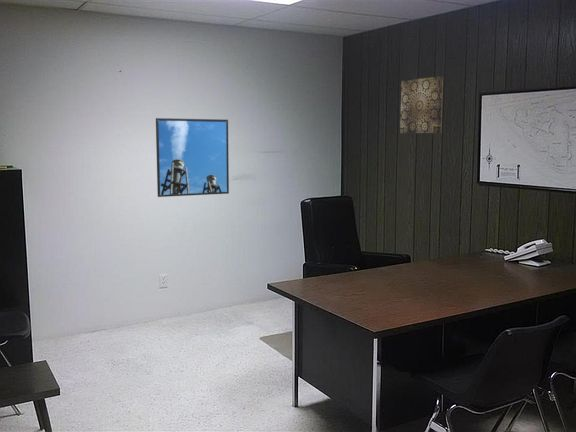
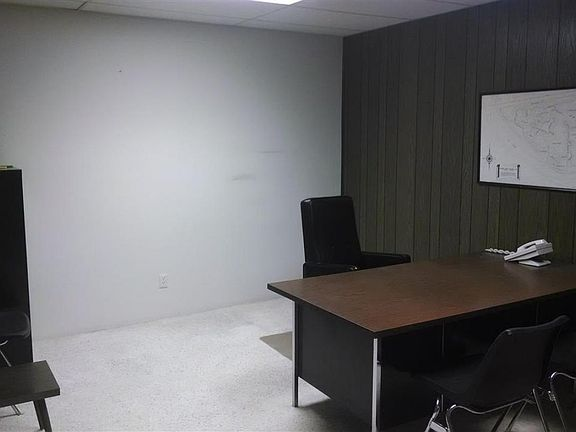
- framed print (193, 157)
- wall art (420, 106)
